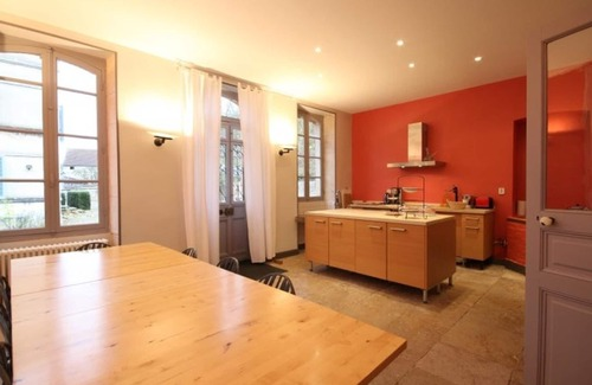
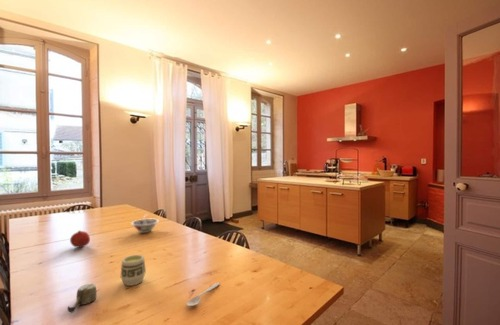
+ cup (133, 269)
+ cup (81, 297)
+ fruit (80, 238)
+ spoon (204, 292)
+ bowl (141, 223)
